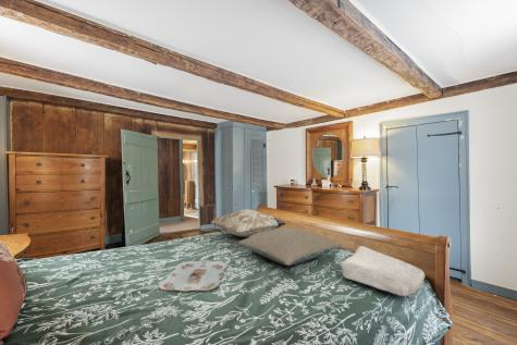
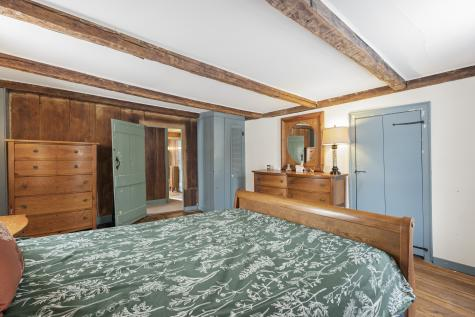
- decorative pillow (247, 222)
- soap bar (378, 269)
- serving tray (196, 274)
- pillow (288, 244)
